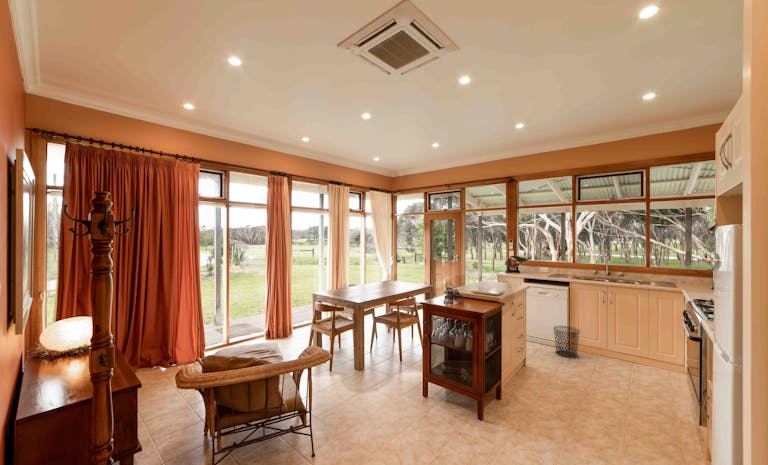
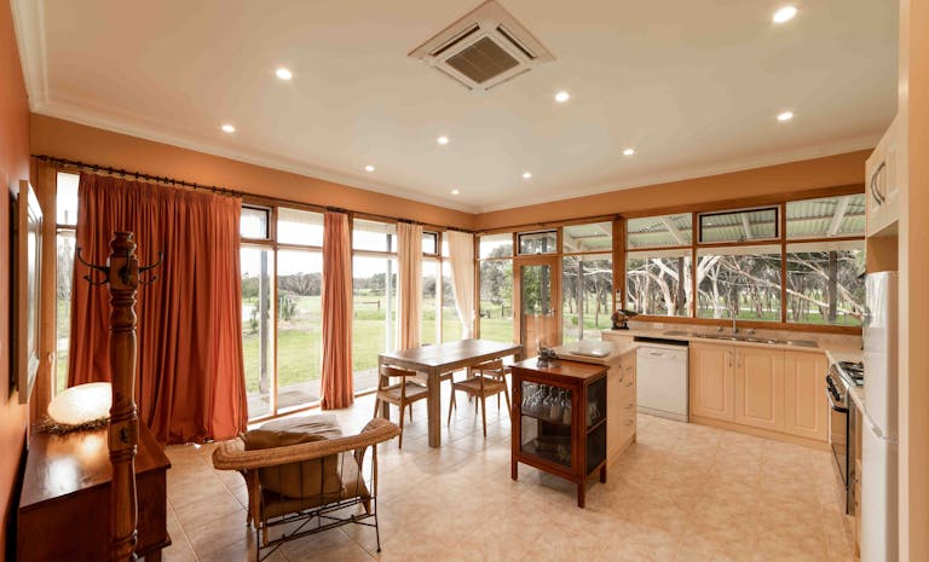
- waste bin (566, 341)
